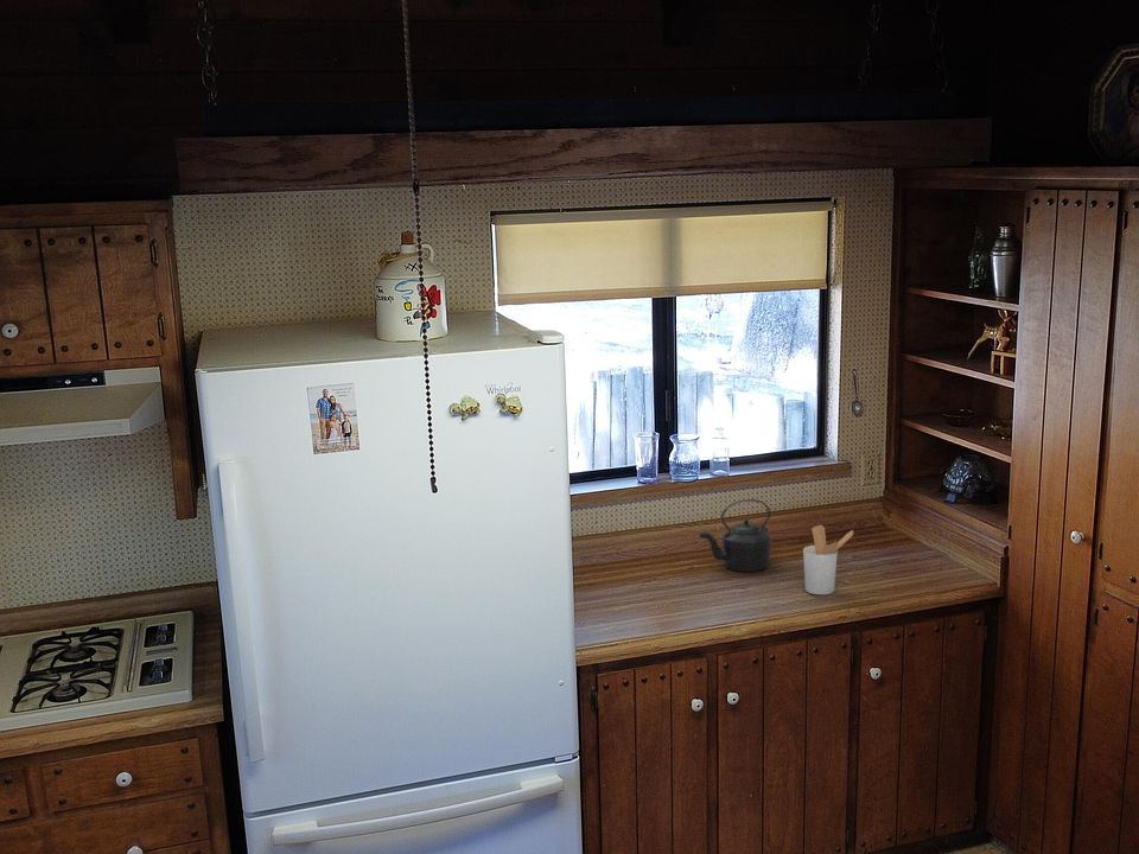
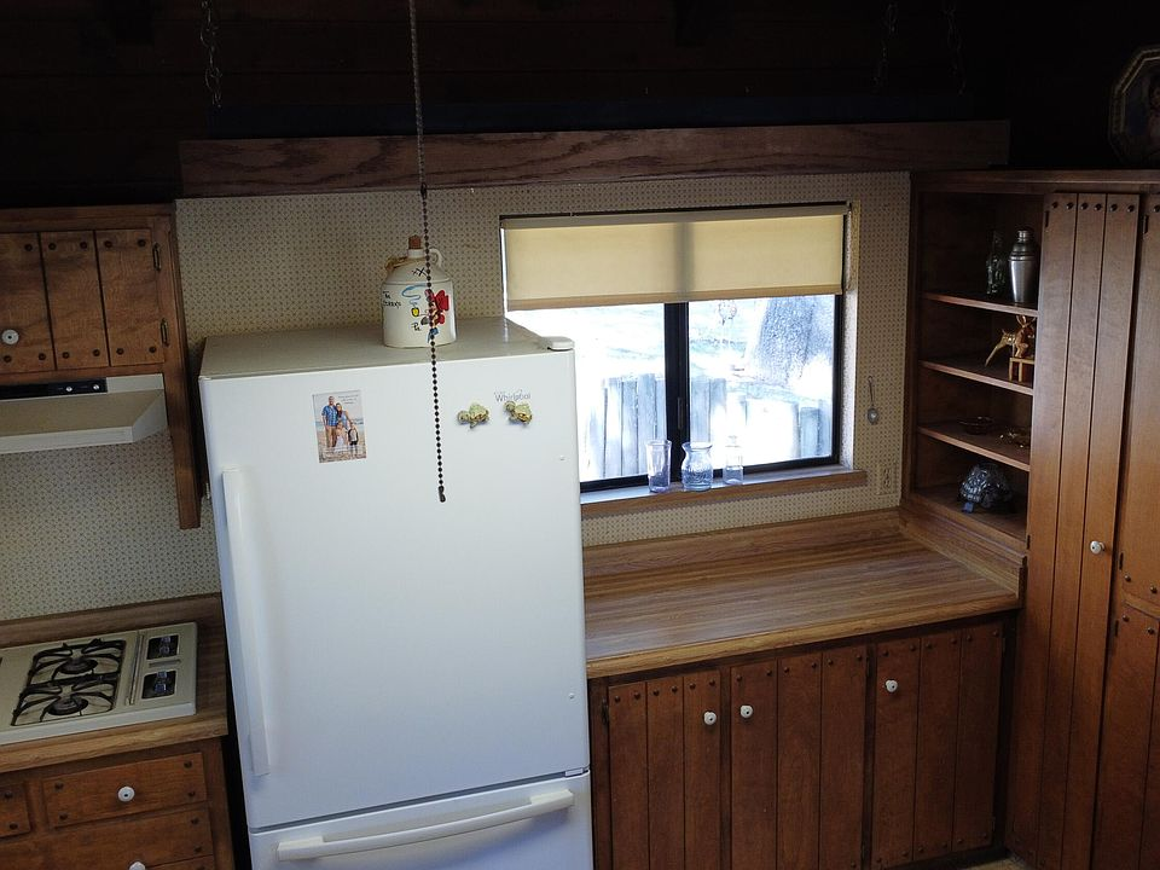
- kettle (734, 534)
- utensil holder (828, 560)
